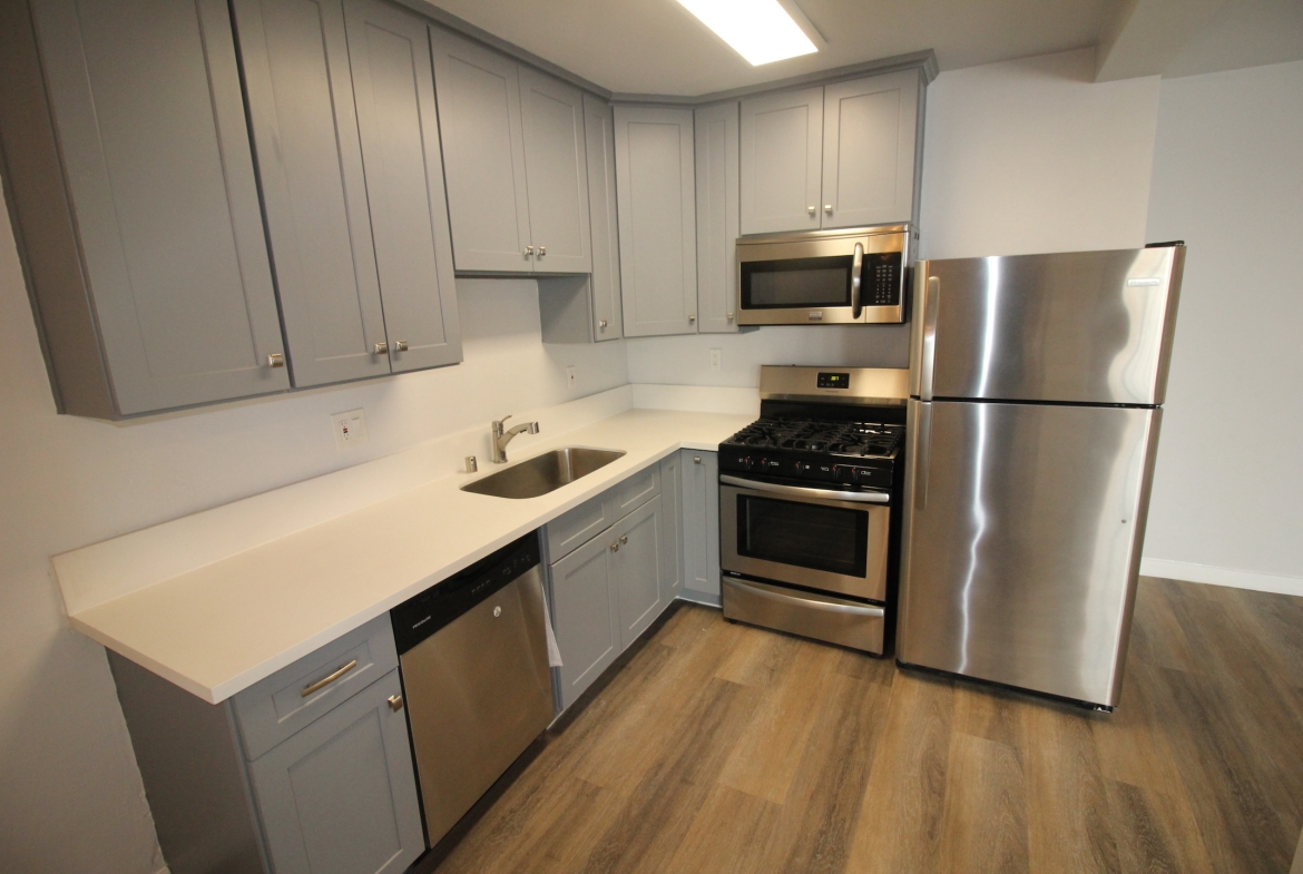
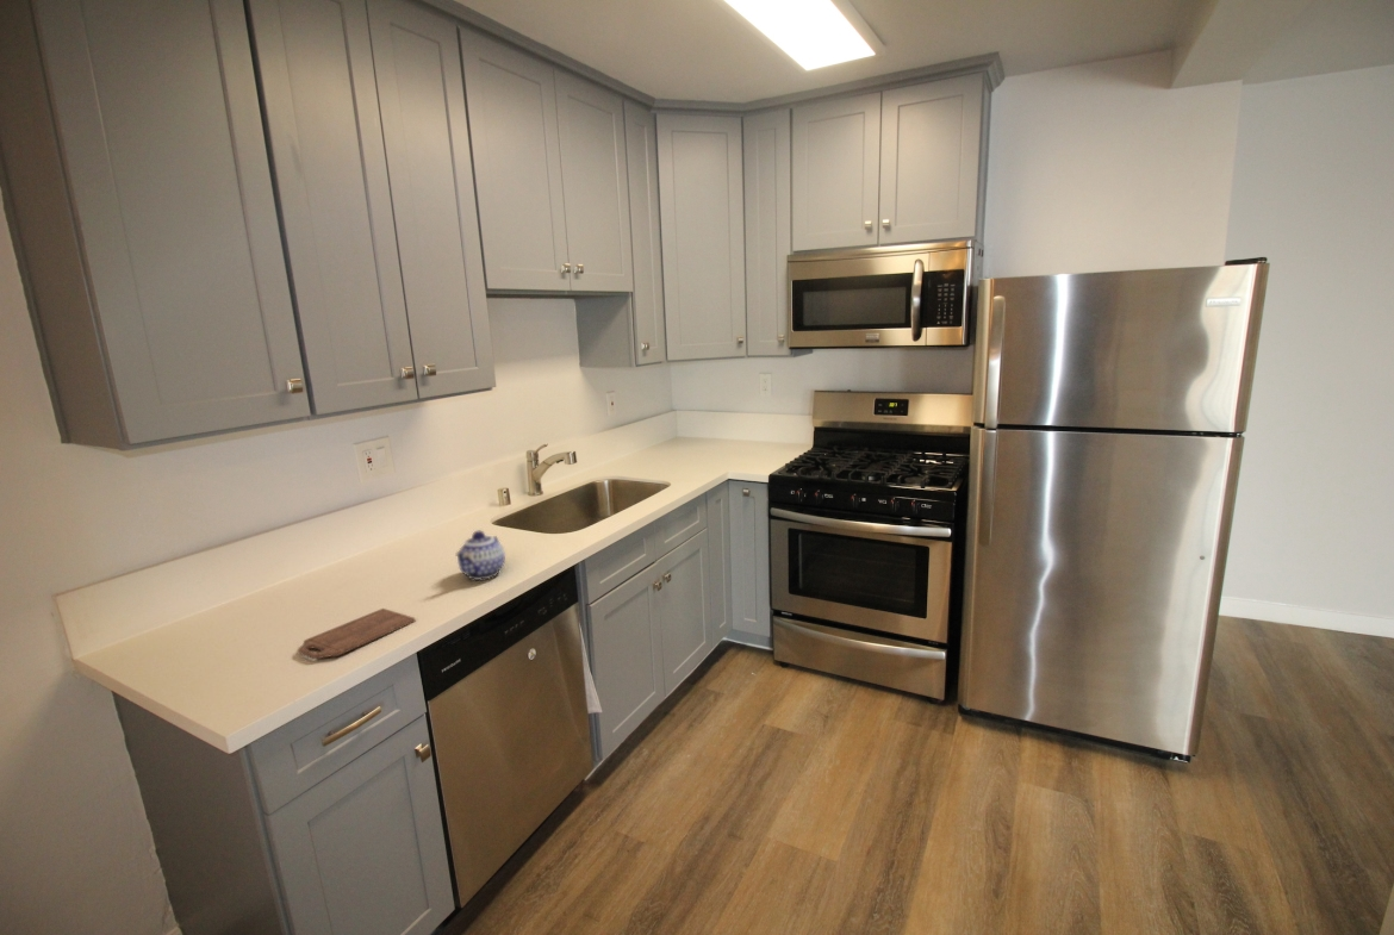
+ cutting board (355, 632)
+ teapot (480, 553)
